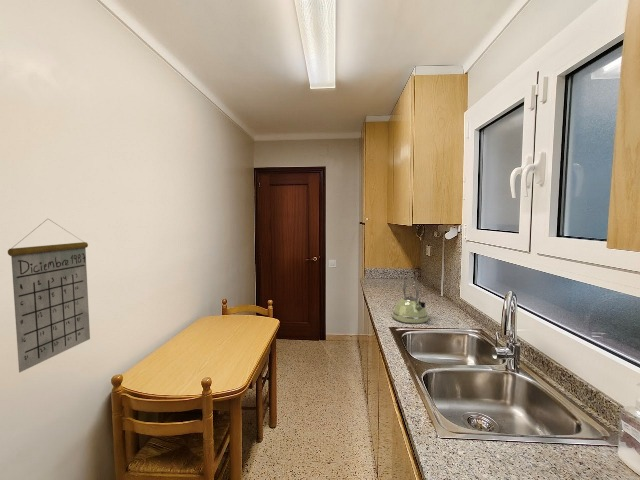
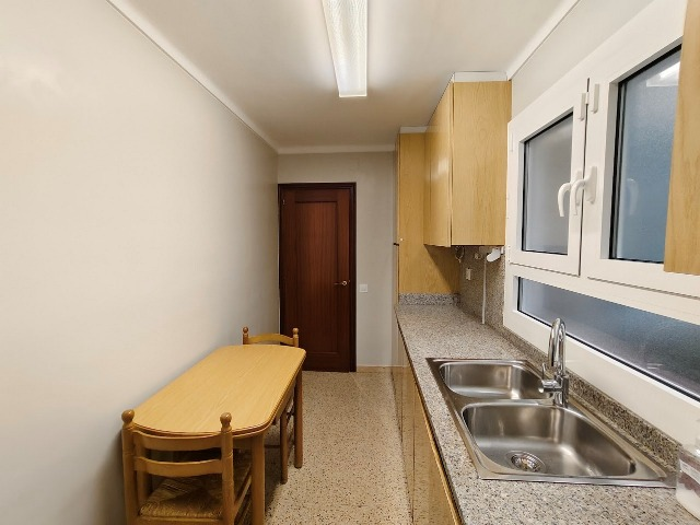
- calendar (55, 287)
- kettle (411, 298)
